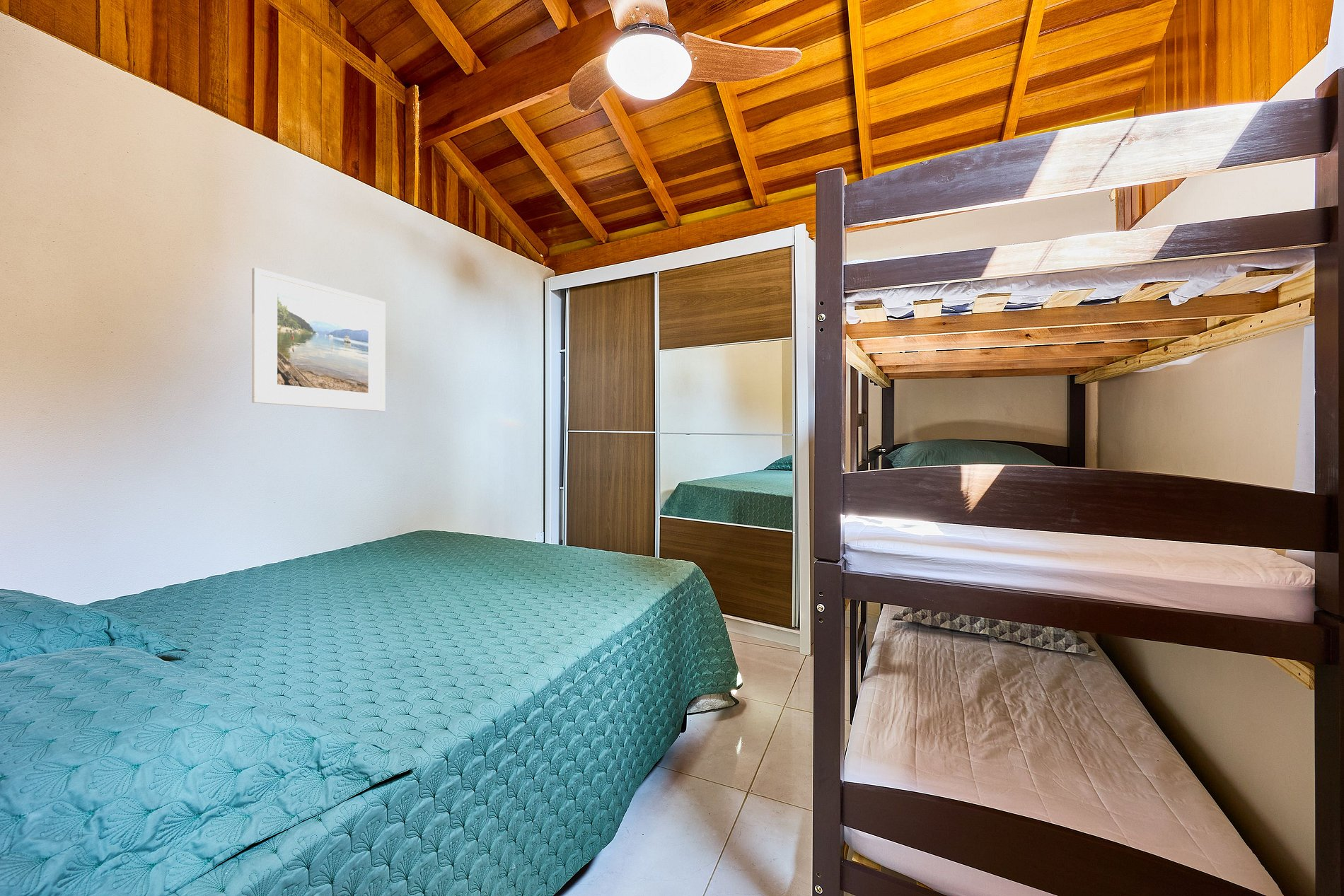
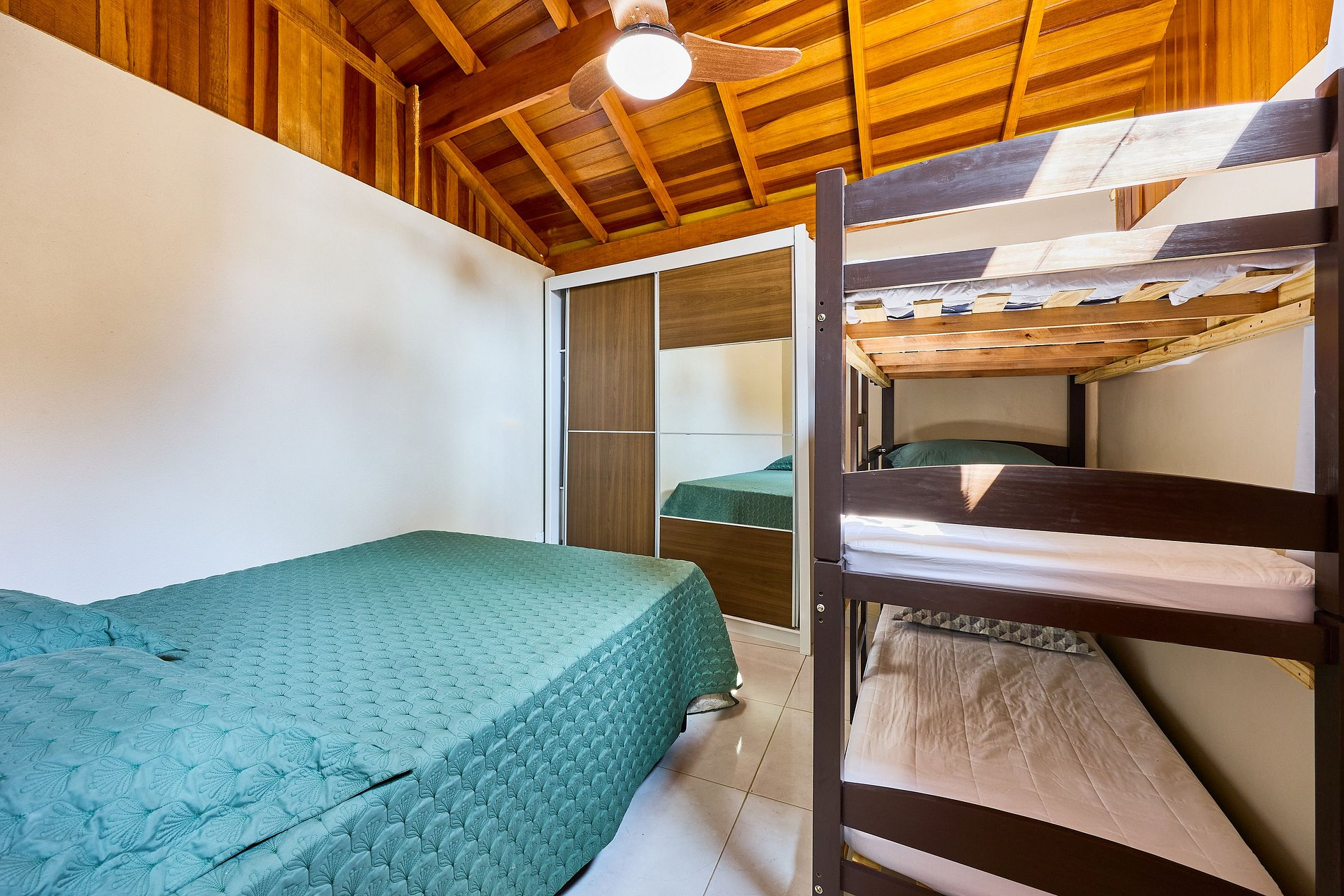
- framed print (325, 347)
